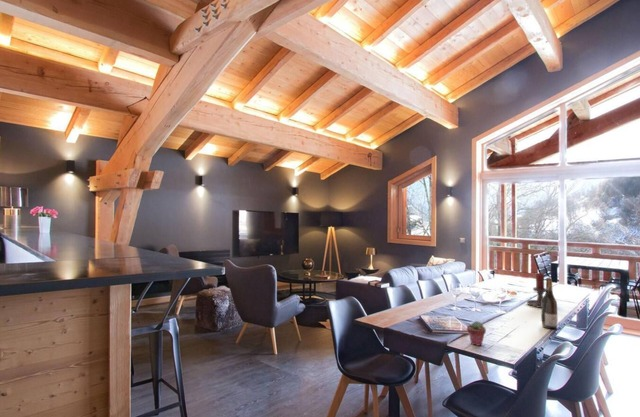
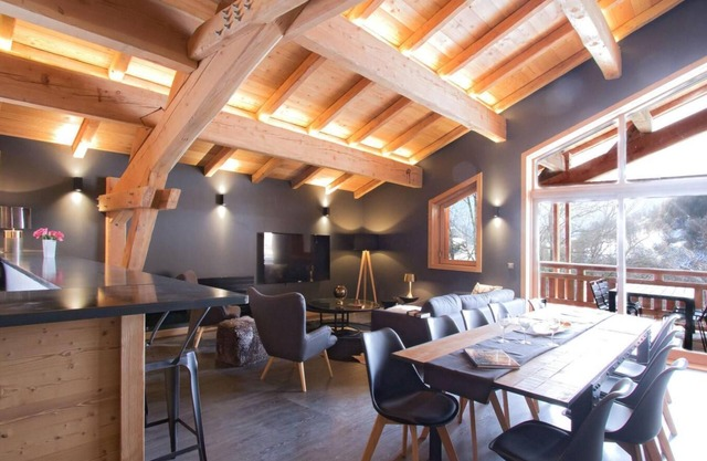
- potted succulent (476, 332)
- wine bottle (549, 302)
- candle holder (541, 288)
